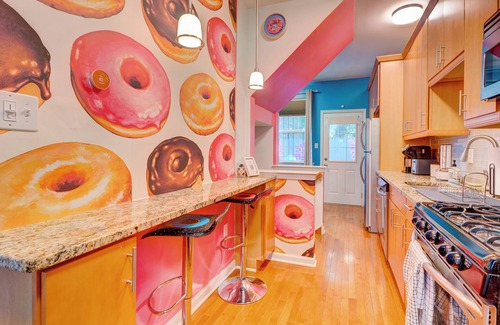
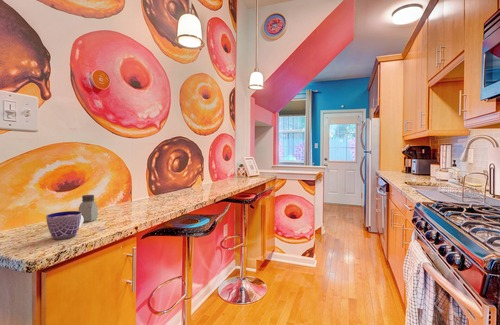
+ saltshaker (88, 207)
+ cup (68, 224)
